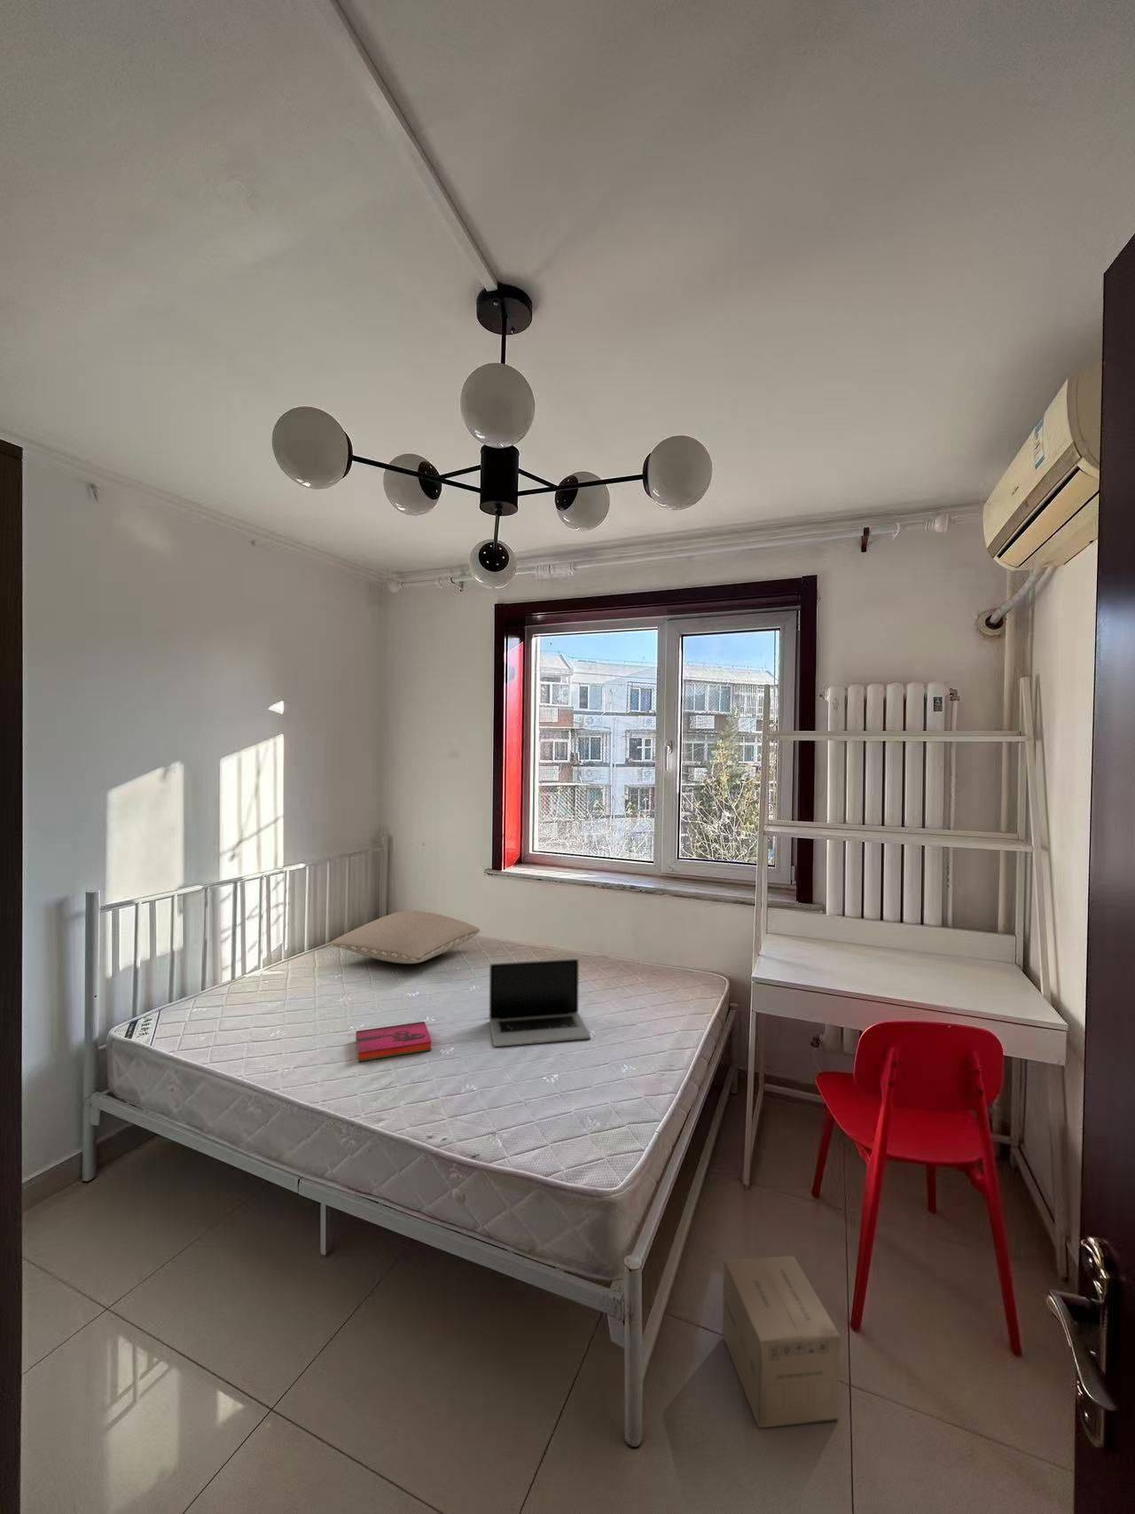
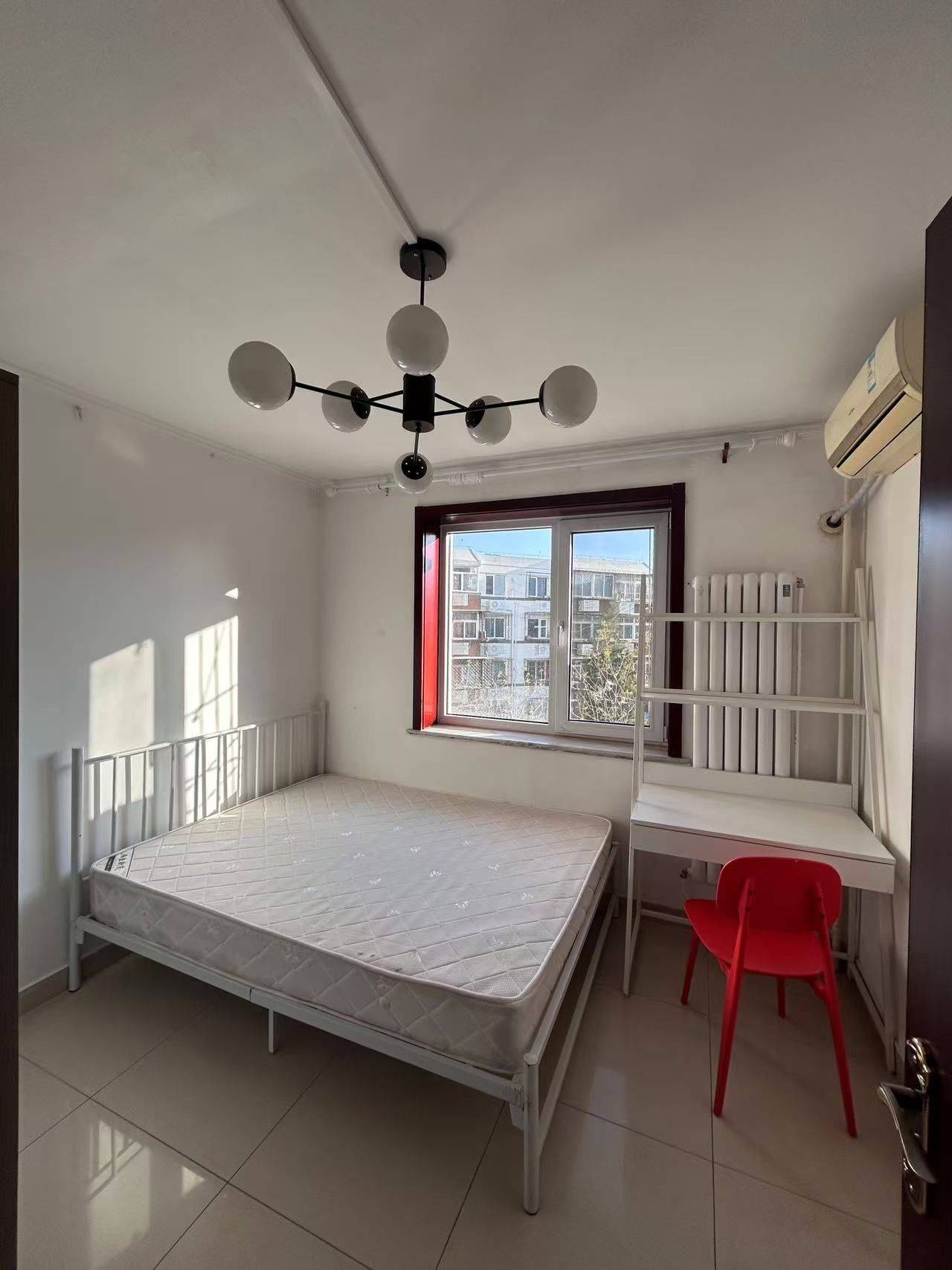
- cardboard box (777, 1334)
- hardback book (392, 1040)
- laptop (538, 1000)
- pillow (408, 936)
